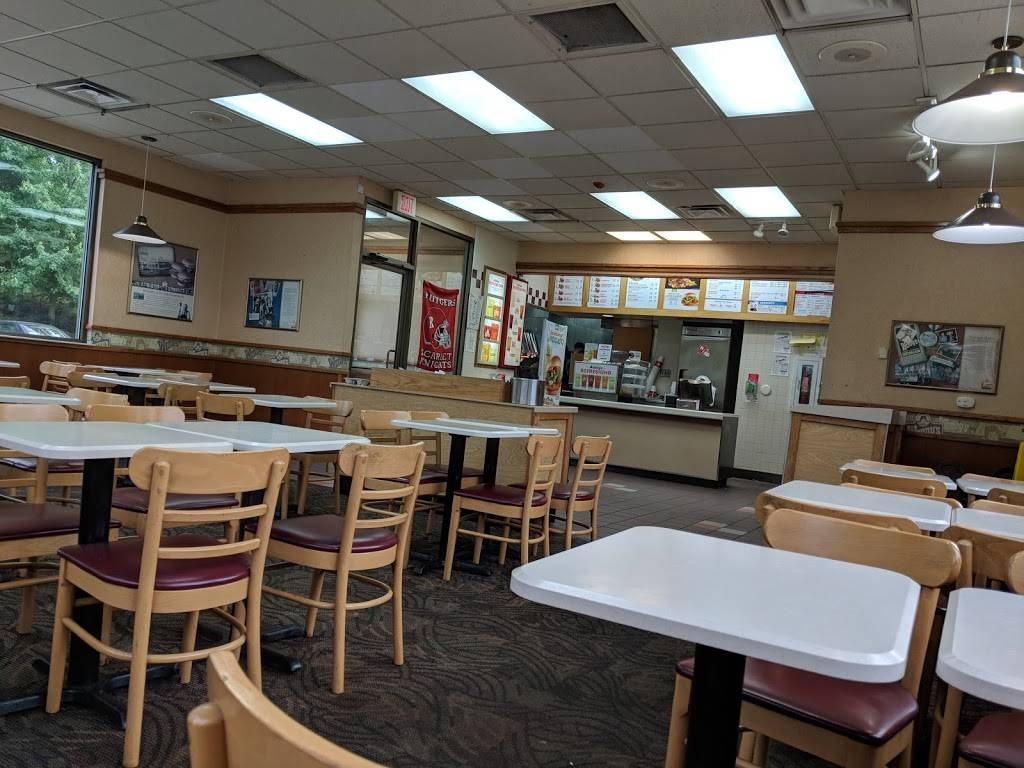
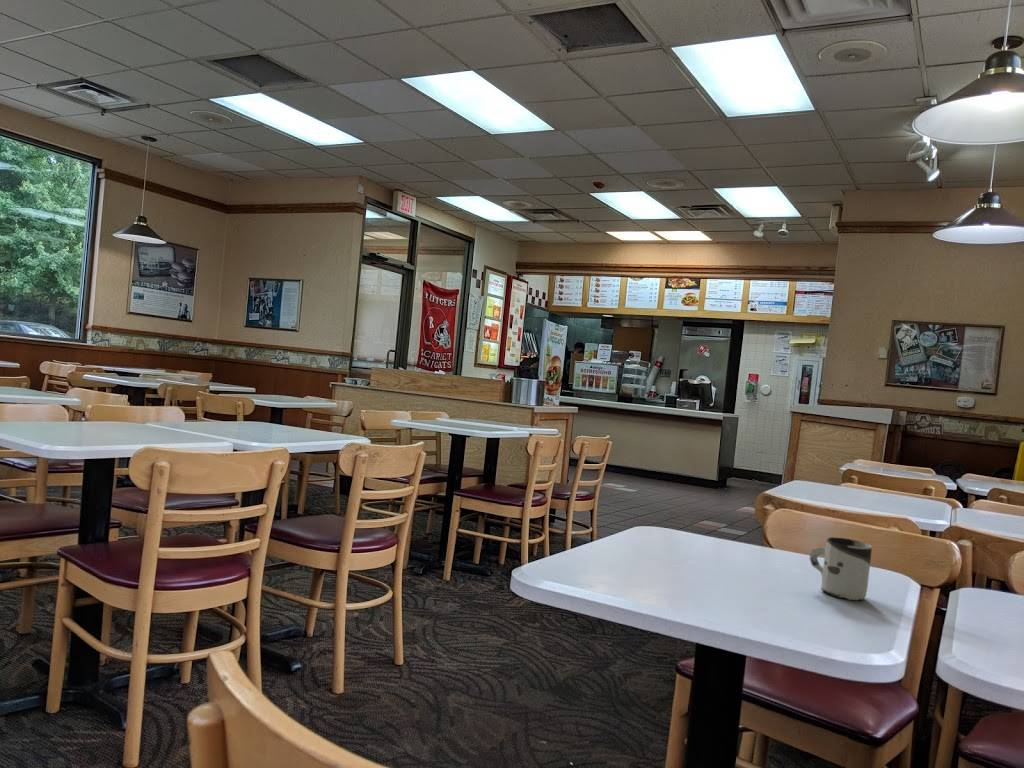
+ cup (838, 566)
